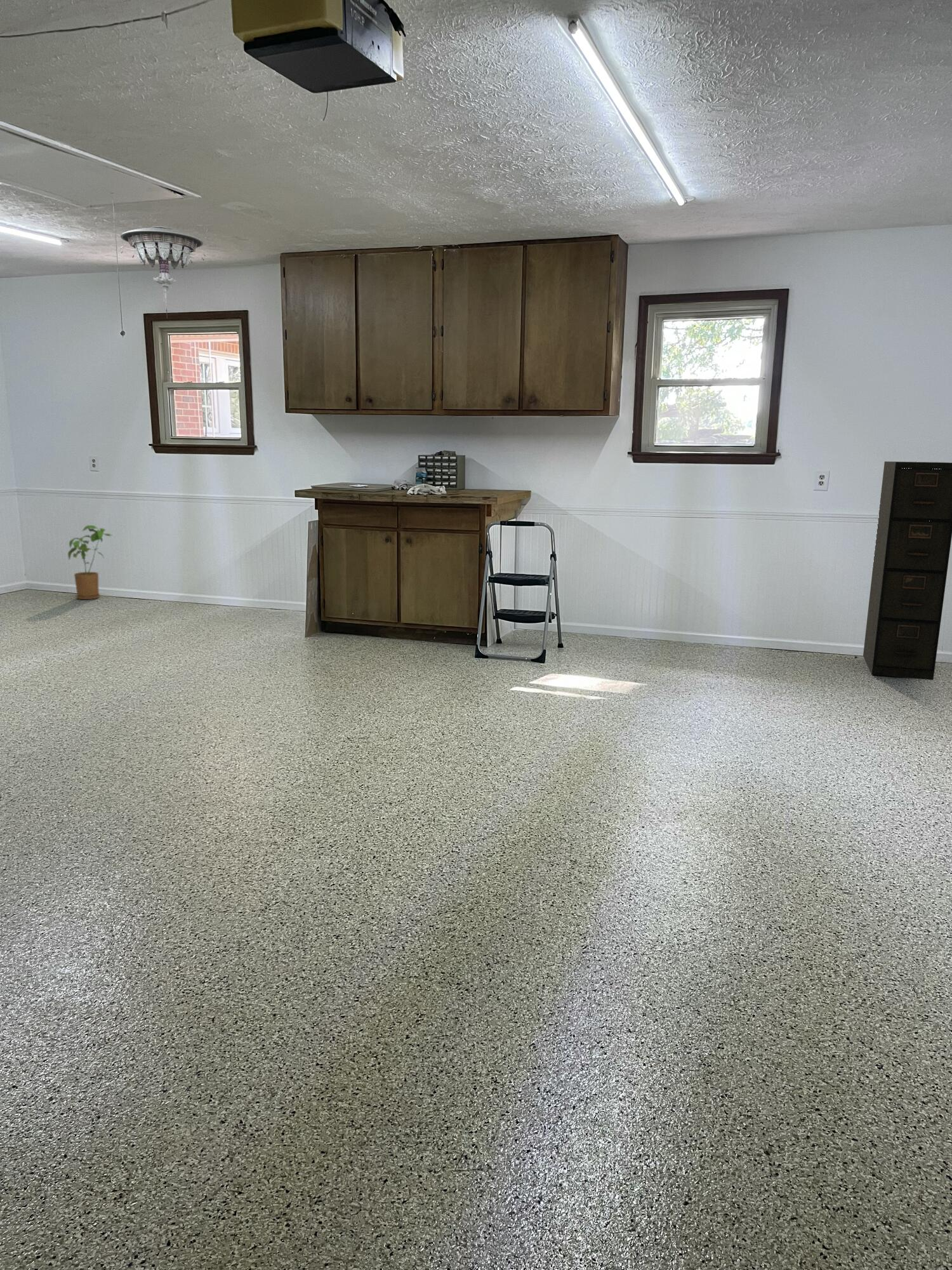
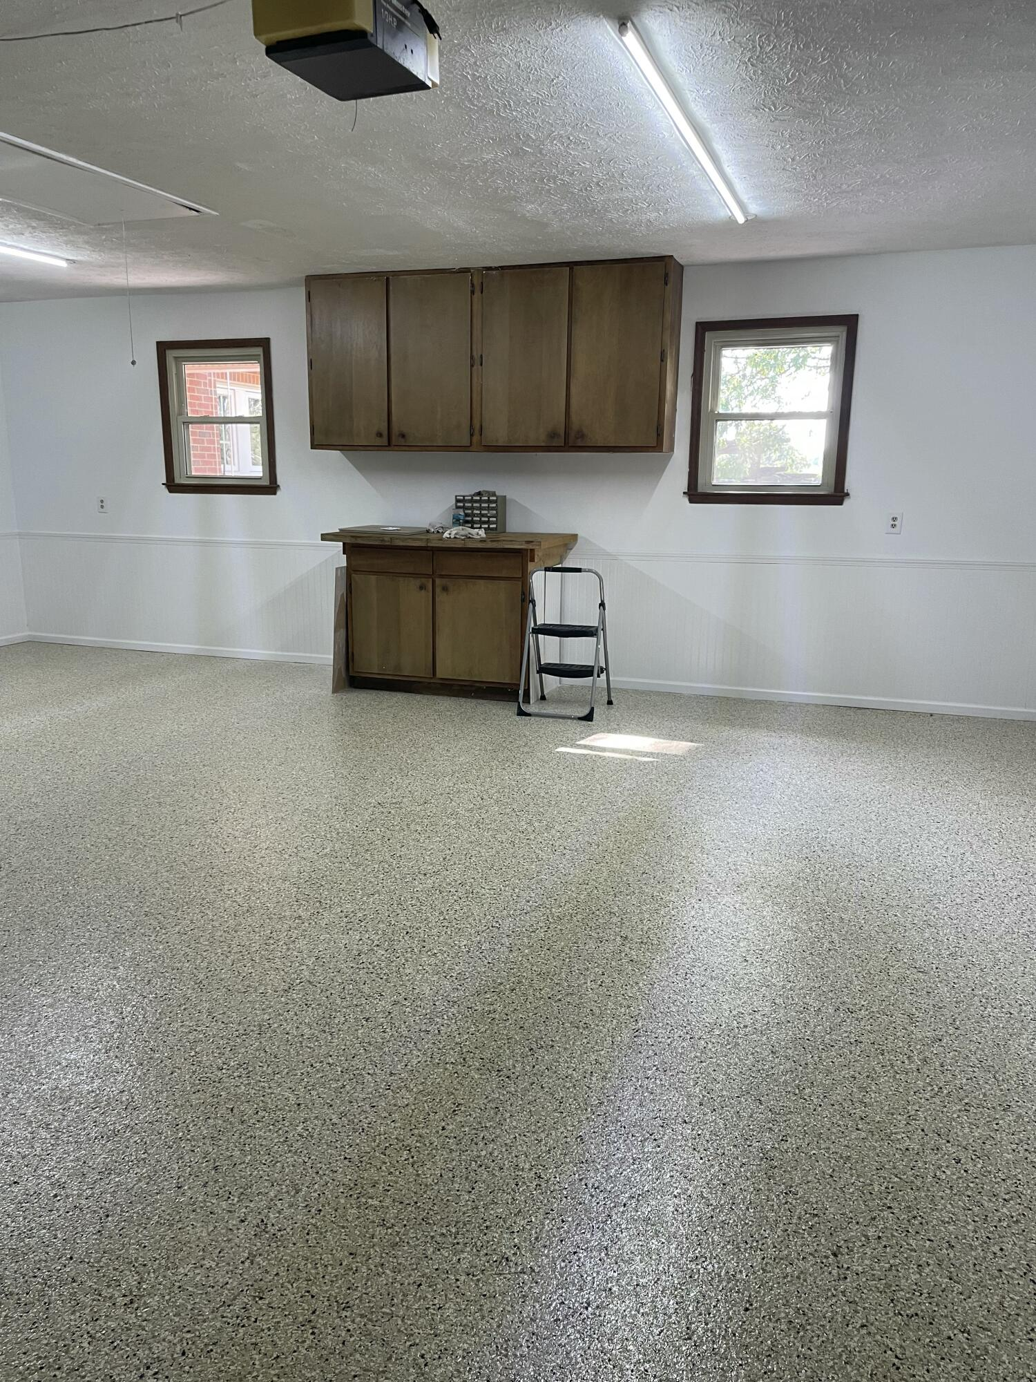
- filing cabinet (908, 567)
- house plant (85, 562)
- ceiling light fixture (164, 273)
